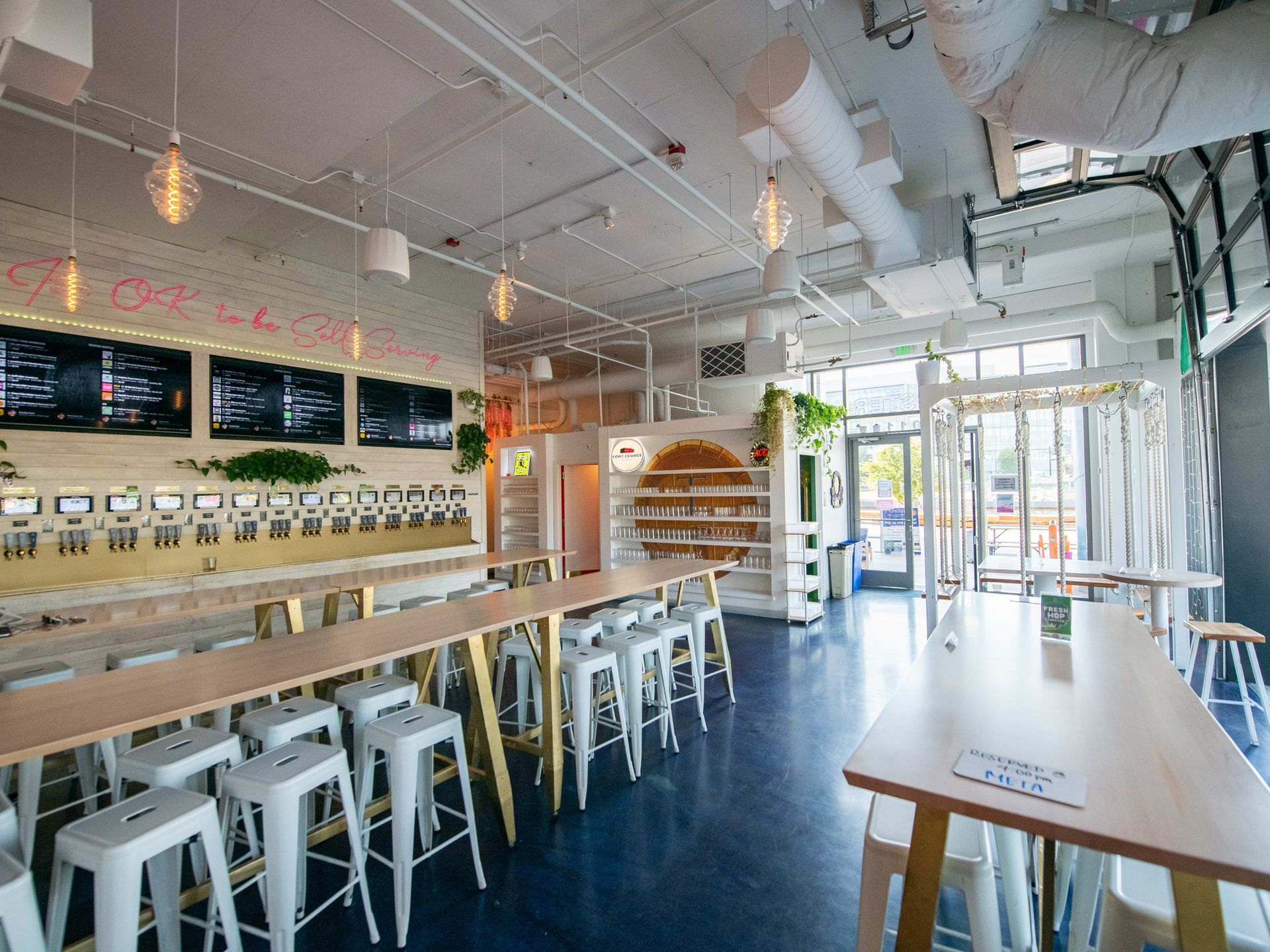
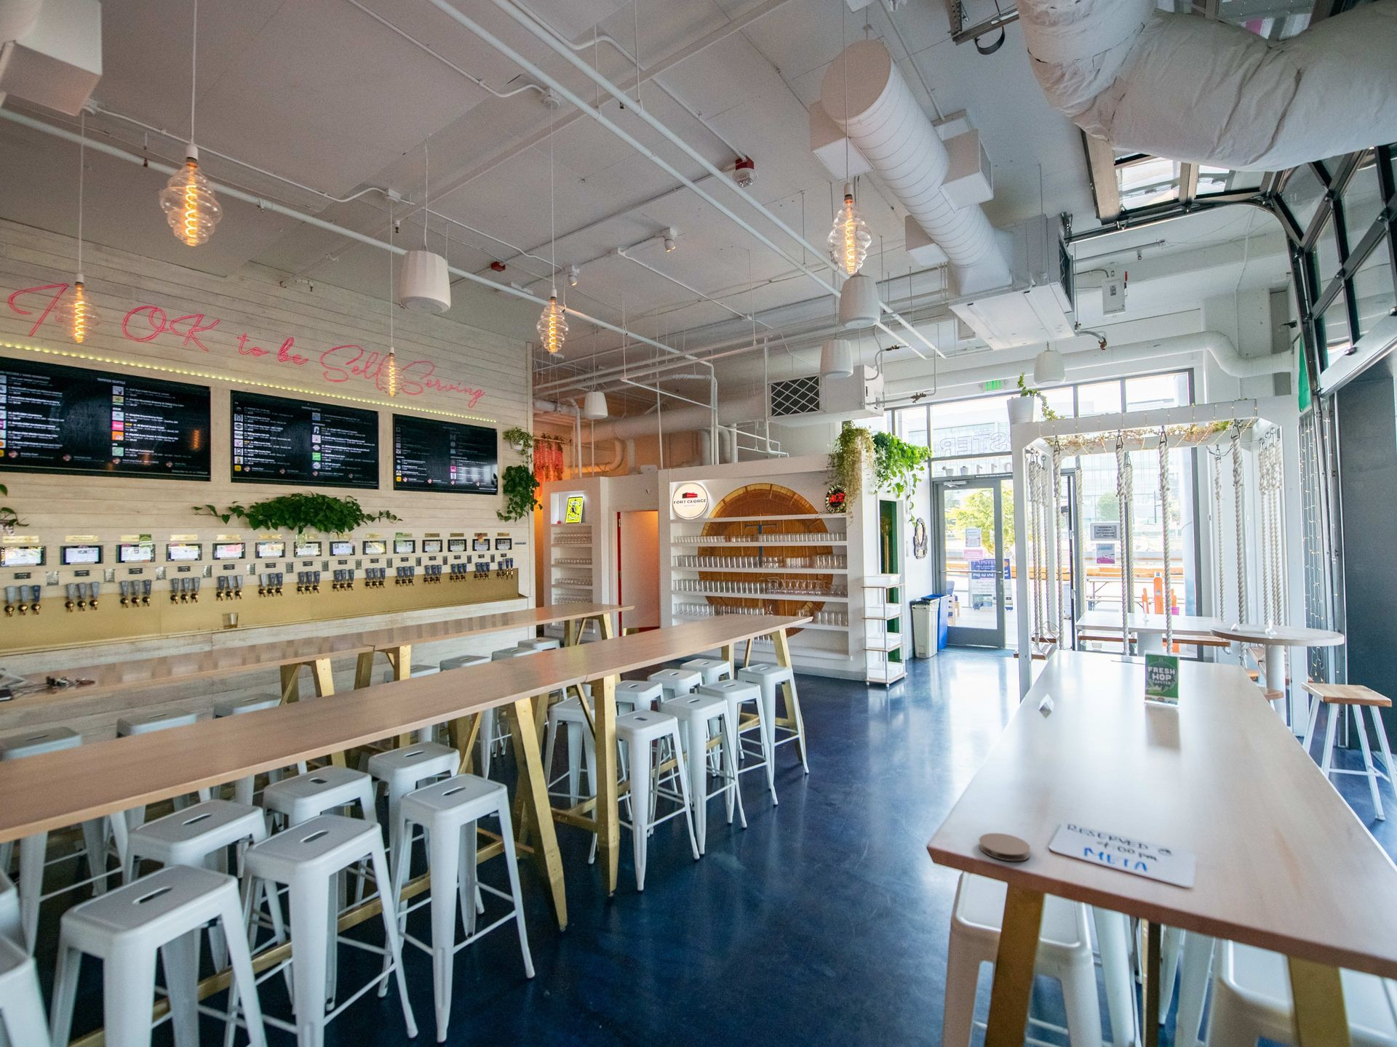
+ coaster (1004, 847)
